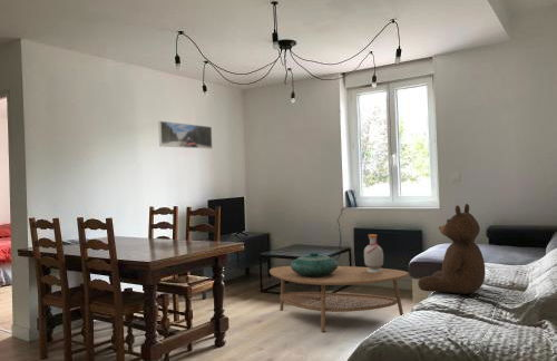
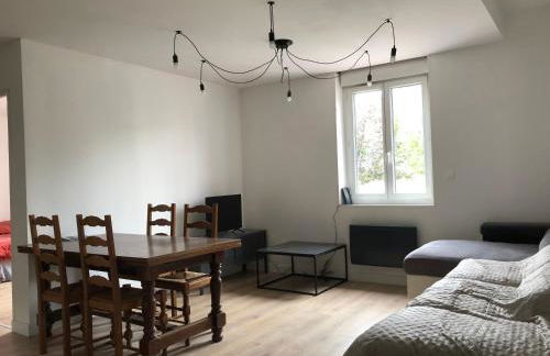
- decorative bowl (314, 263)
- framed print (186, 136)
- coffee table (332, 295)
- bottle (373, 252)
- teddy bear (450, 247)
